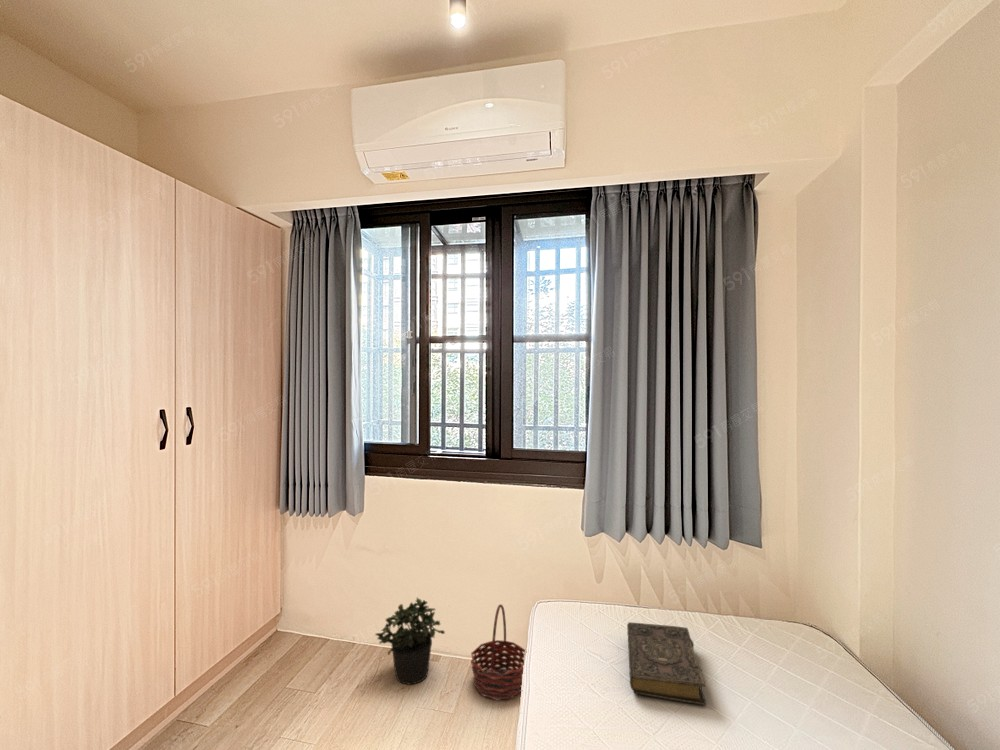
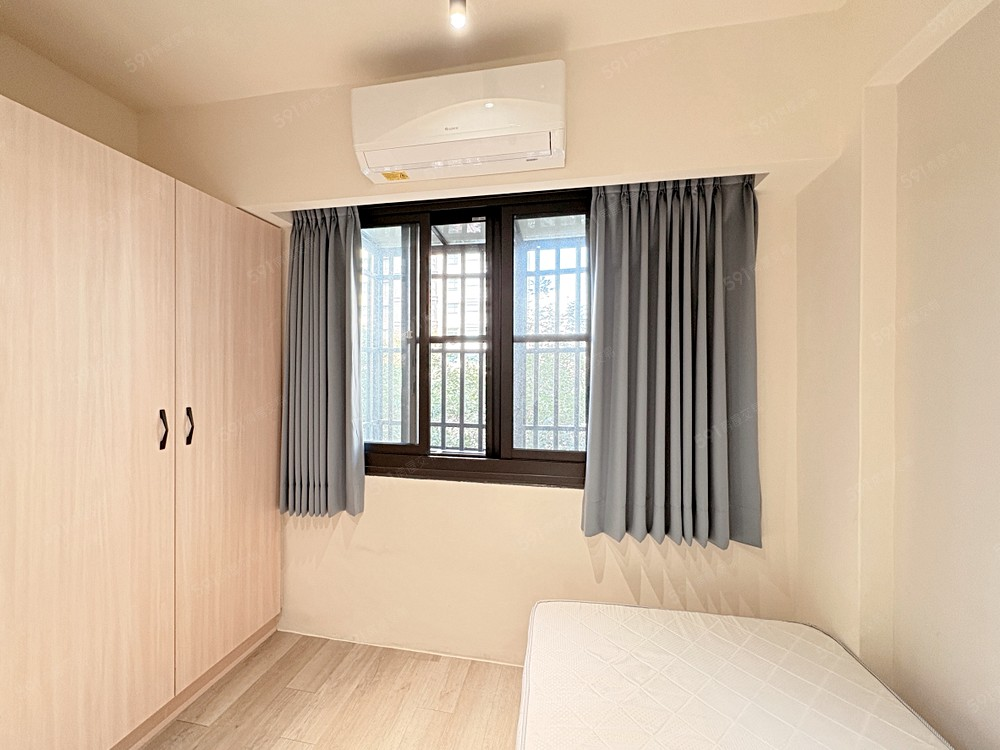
- book (662, 658)
- potted plant (414, 637)
- basket (499, 645)
